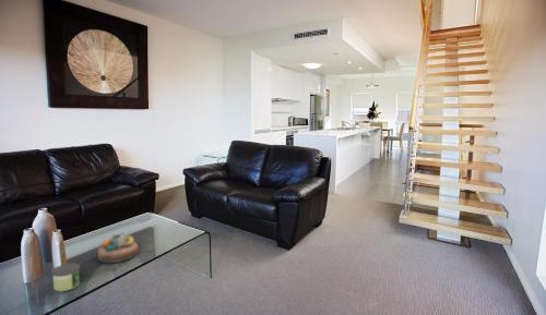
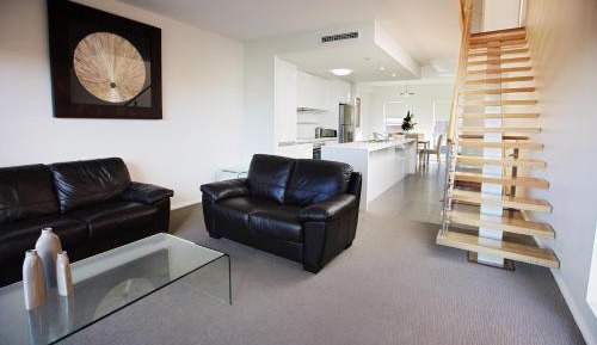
- candle (66, 277)
- decorative bowl (117, 244)
